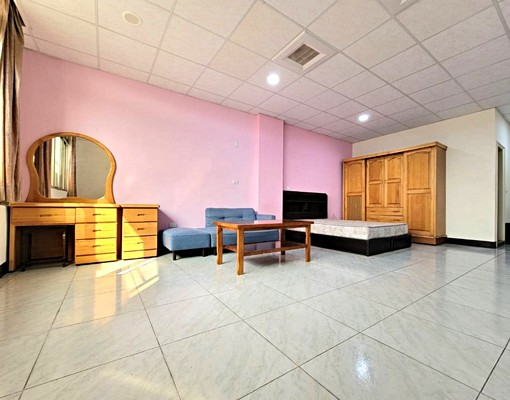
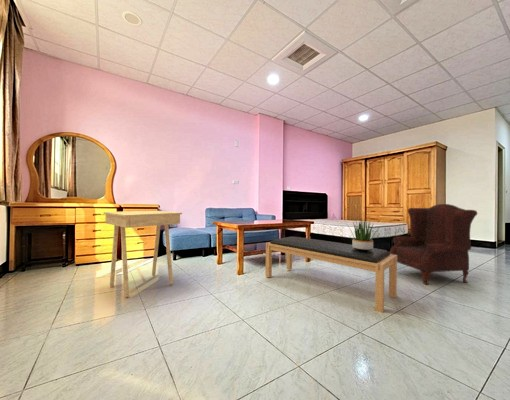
+ bench (323, 260)
+ armchair (427, 240)
+ potted plant (362, 233)
+ side table (154, 249)
